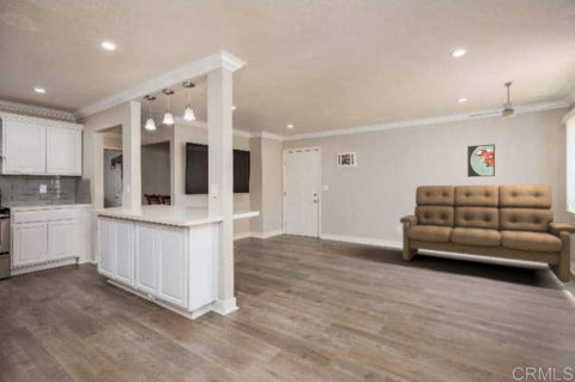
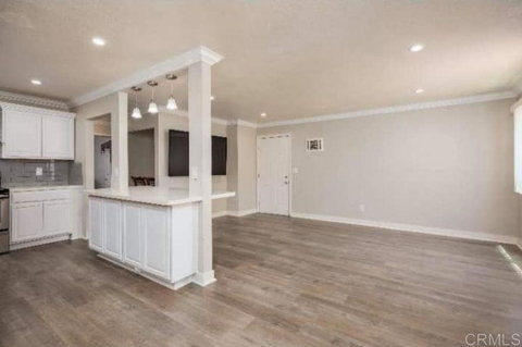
- ceiling fan (508, 99)
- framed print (480, 160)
- sofa (474, 224)
